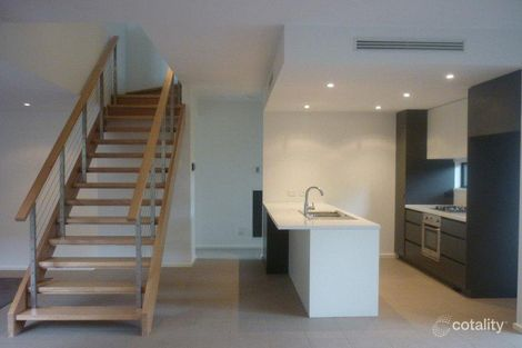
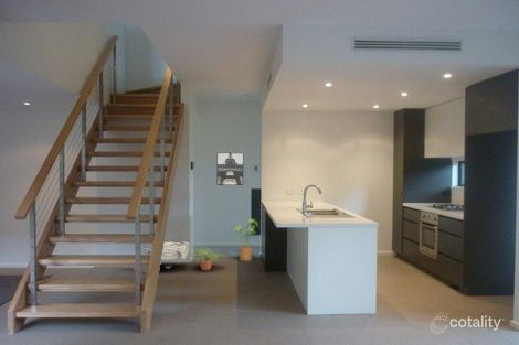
+ basket (168, 257)
+ house plant (246, 239)
+ potted plant (208, 258)
+ wall art (230, 169)
